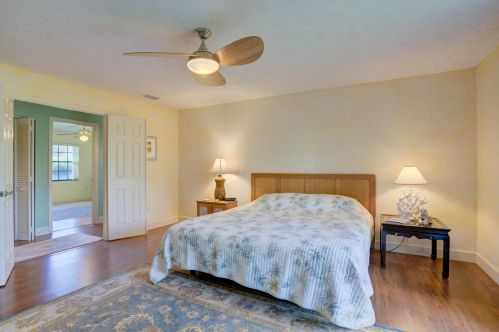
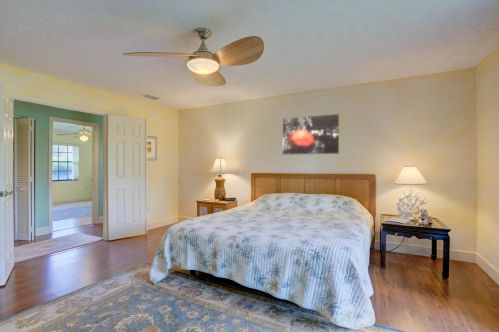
+ wall art (309, 135)
